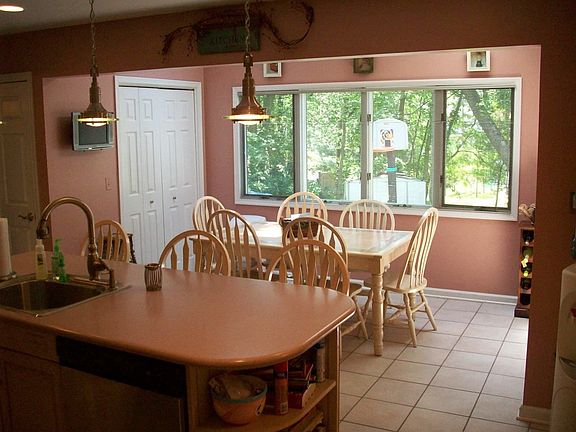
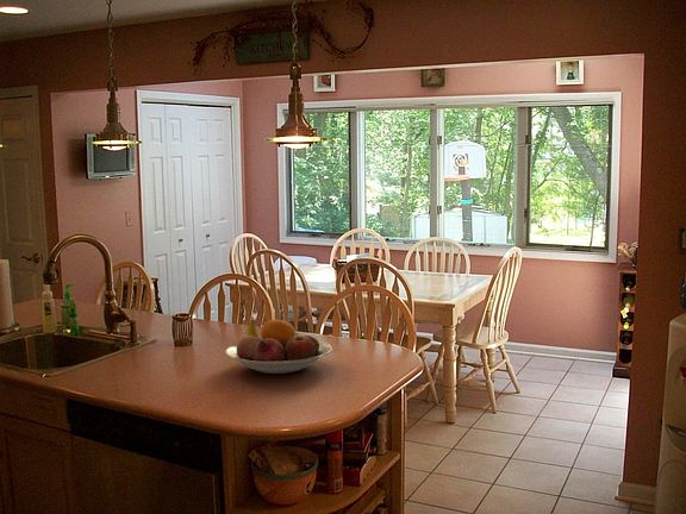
+ fruit bowl (279, 344)
